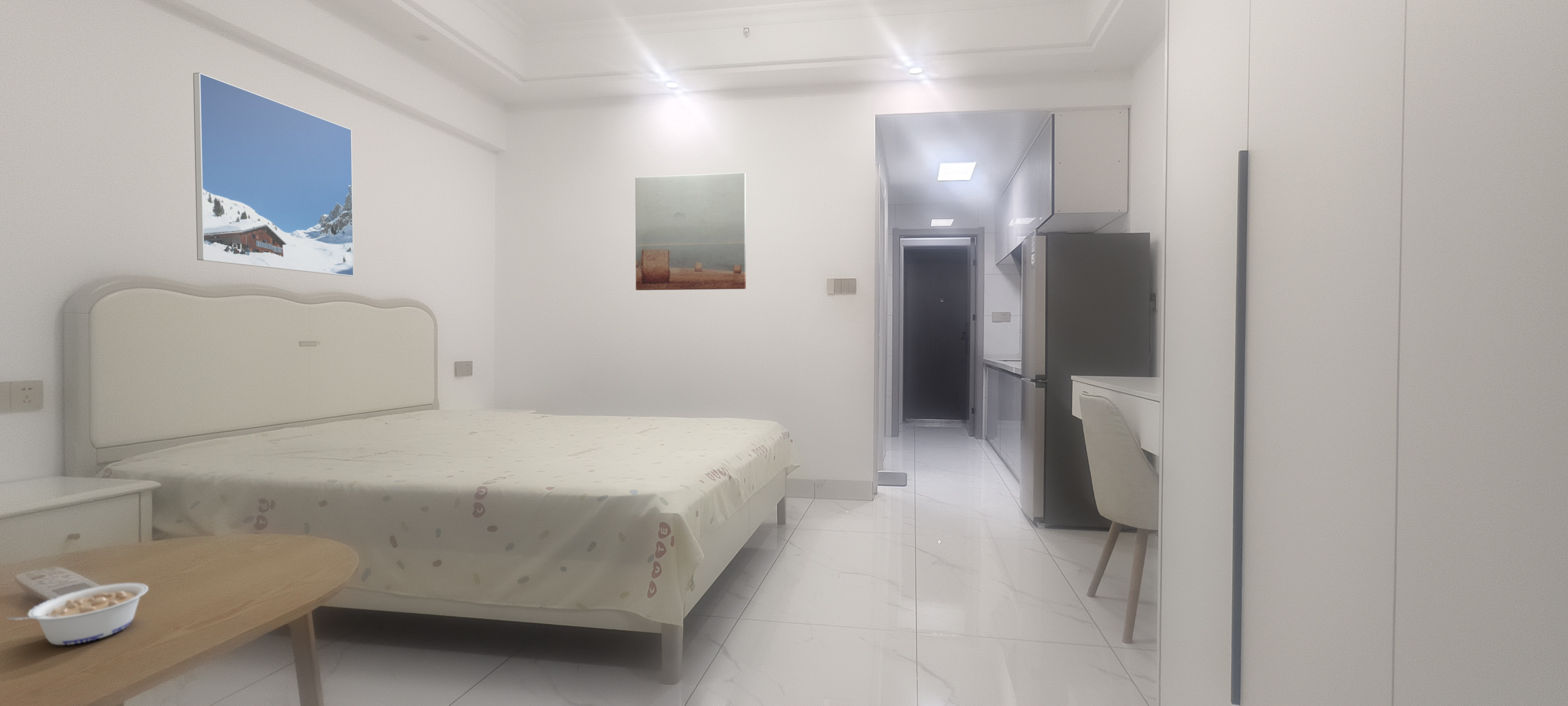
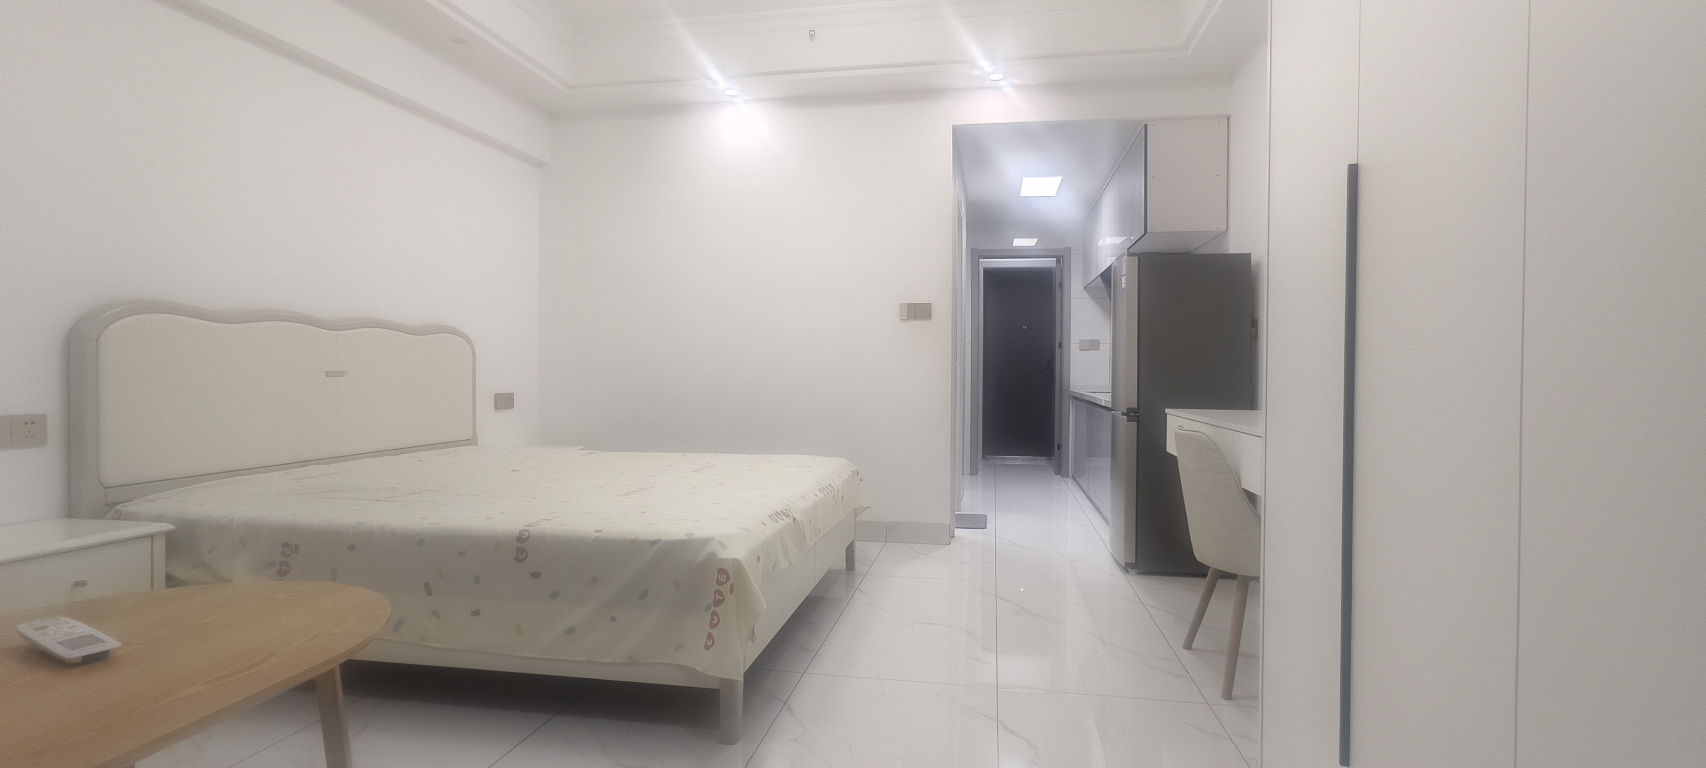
- wall art (690, 233)
- legume (89, 613)
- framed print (283, 187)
